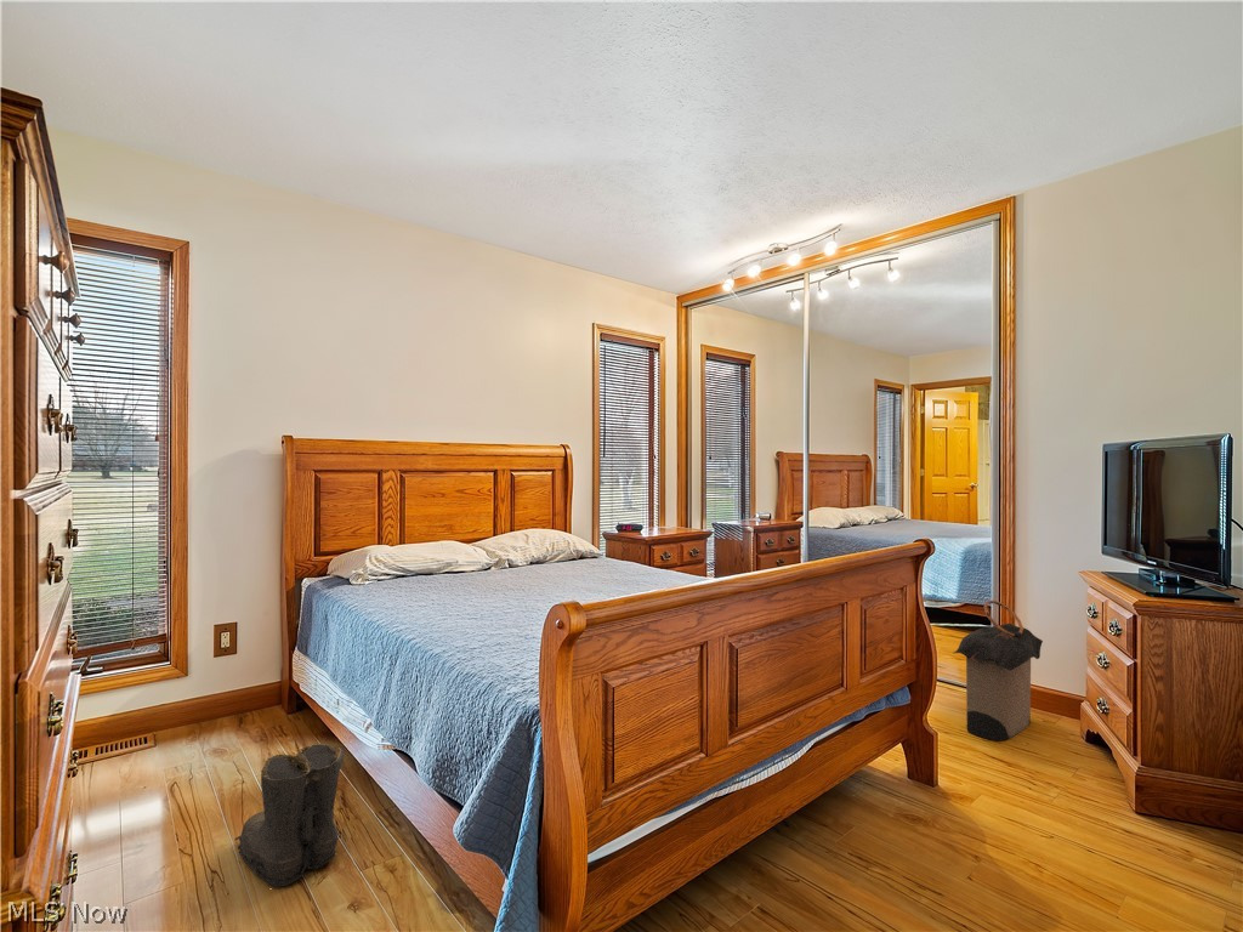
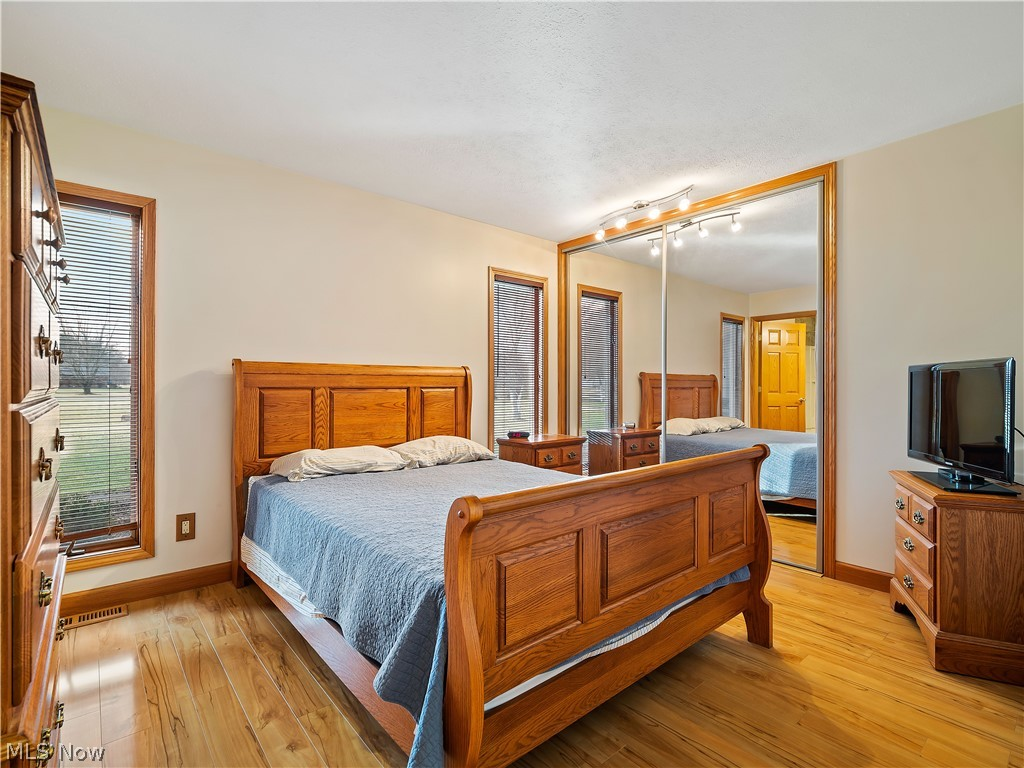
- boots (293, 799)
- laundry hamper (1000, 665)
